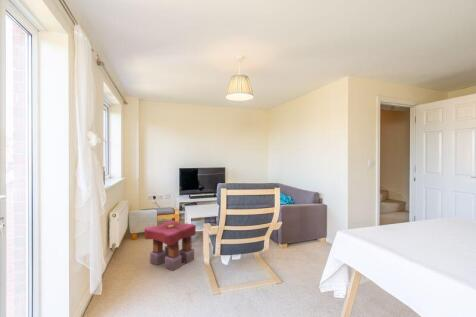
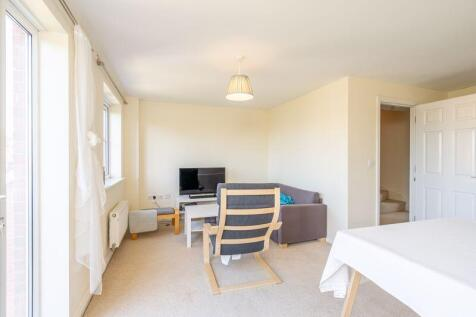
- stool (170, 243)
